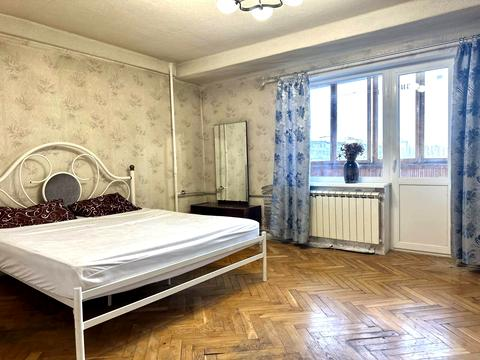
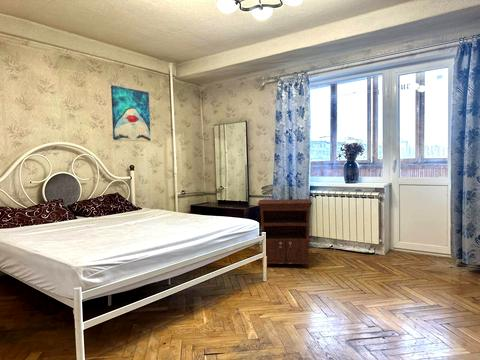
+ wall art (131, 115)
+ nightstand (284, 232)
